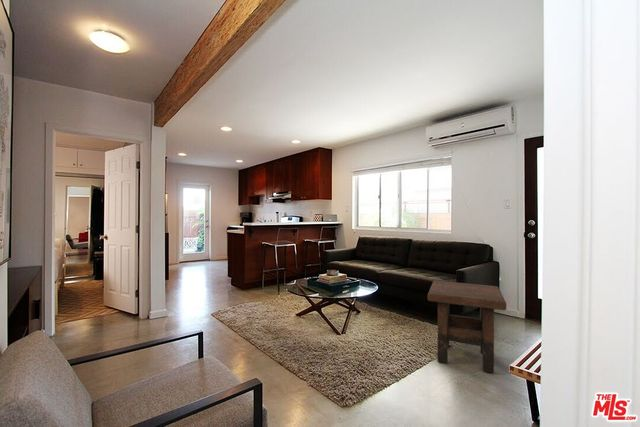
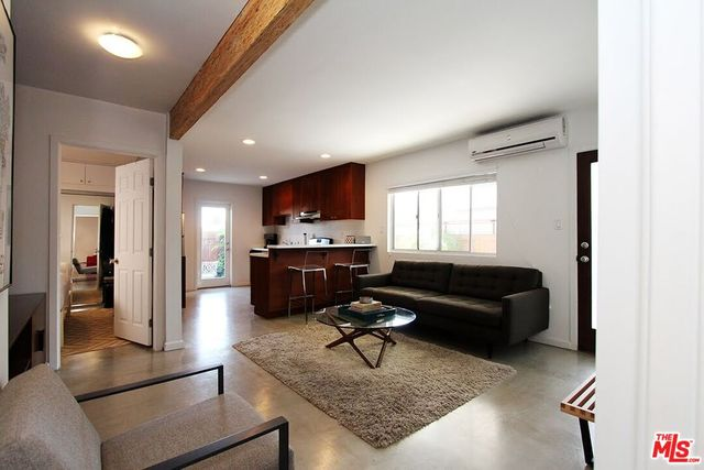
- side table (464, 323)
